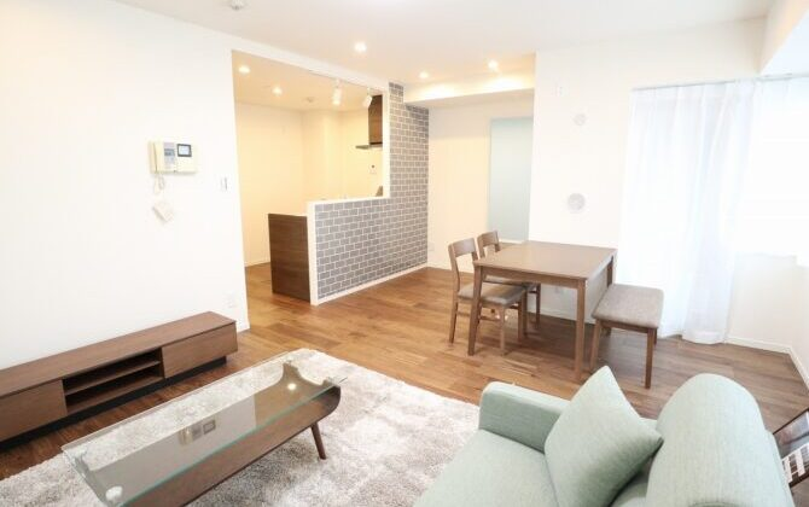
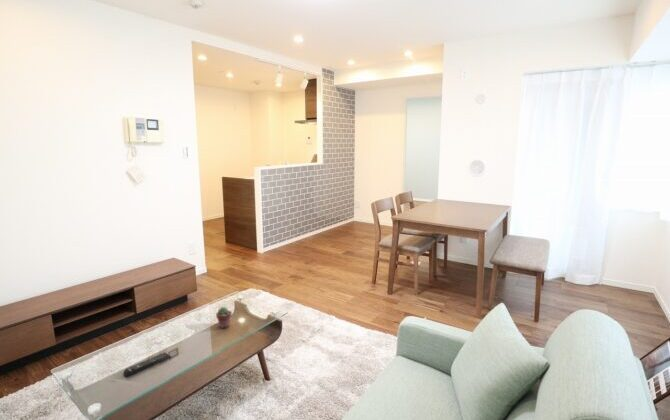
+ potted succulent (224, 316)
+ remote control (148, 363)
